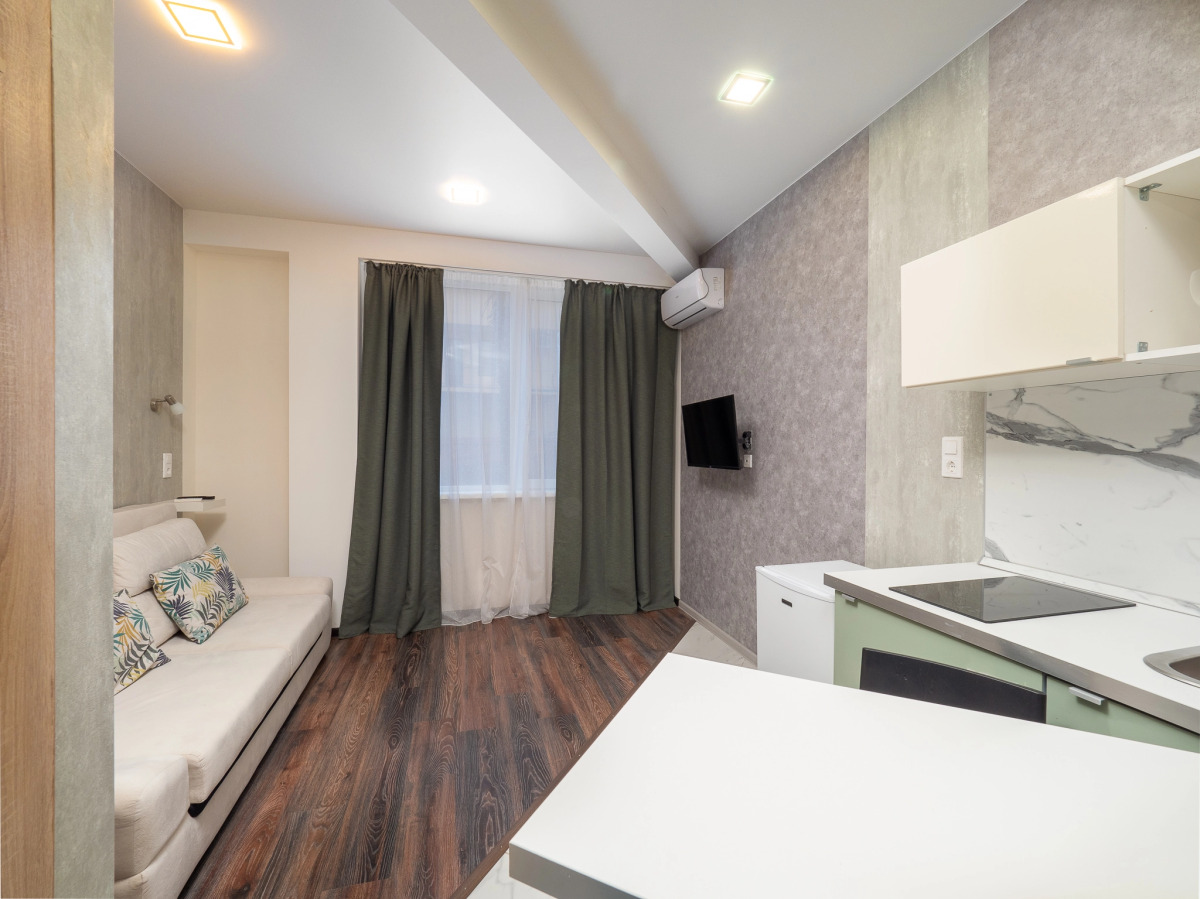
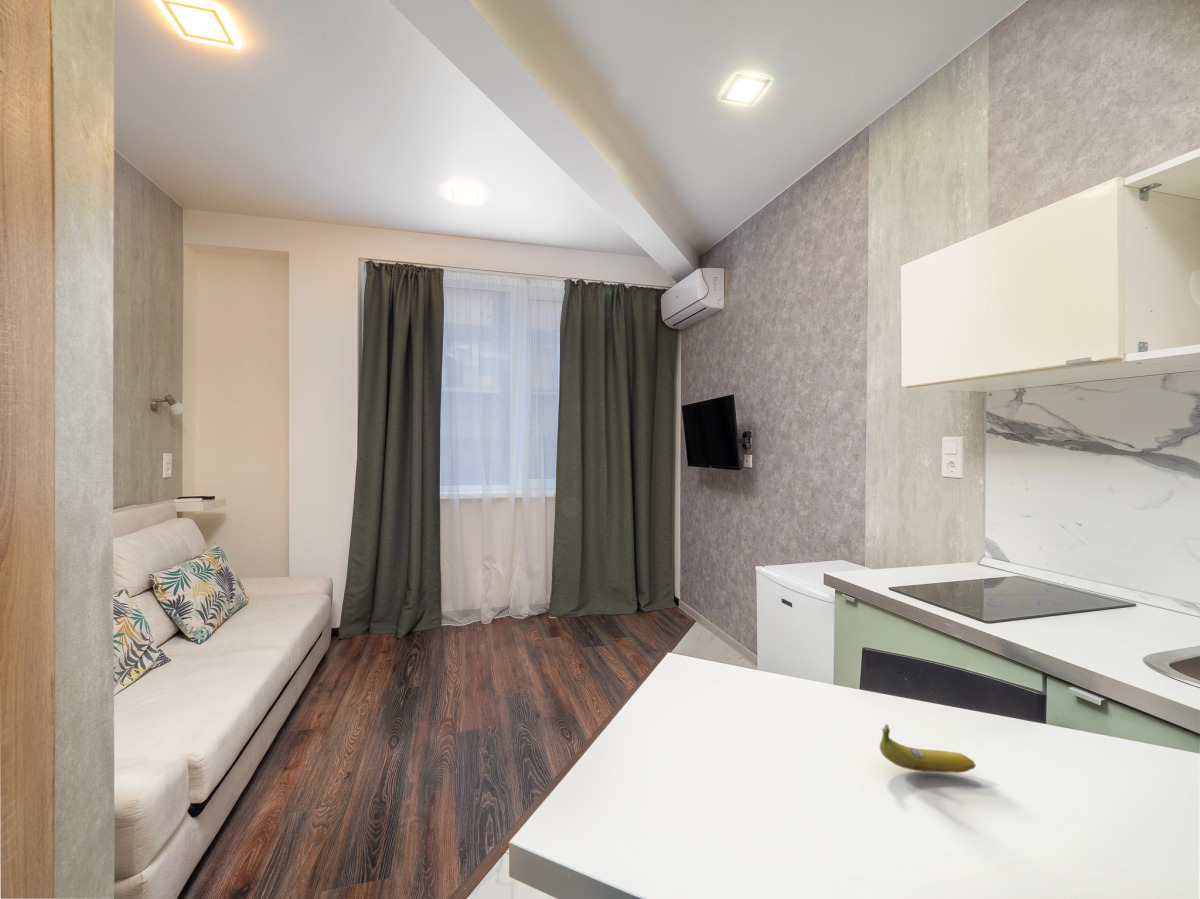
+ fruit (924, 749)
